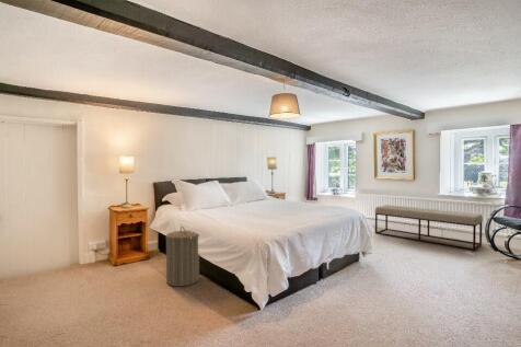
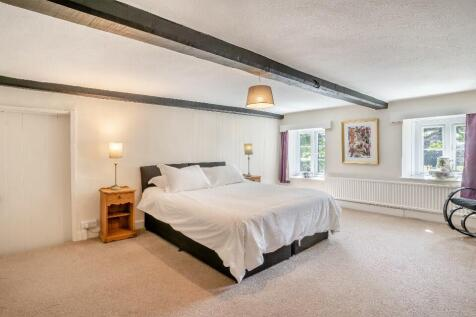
- bench (428, 223)
- laundry hamper (183, 253)
